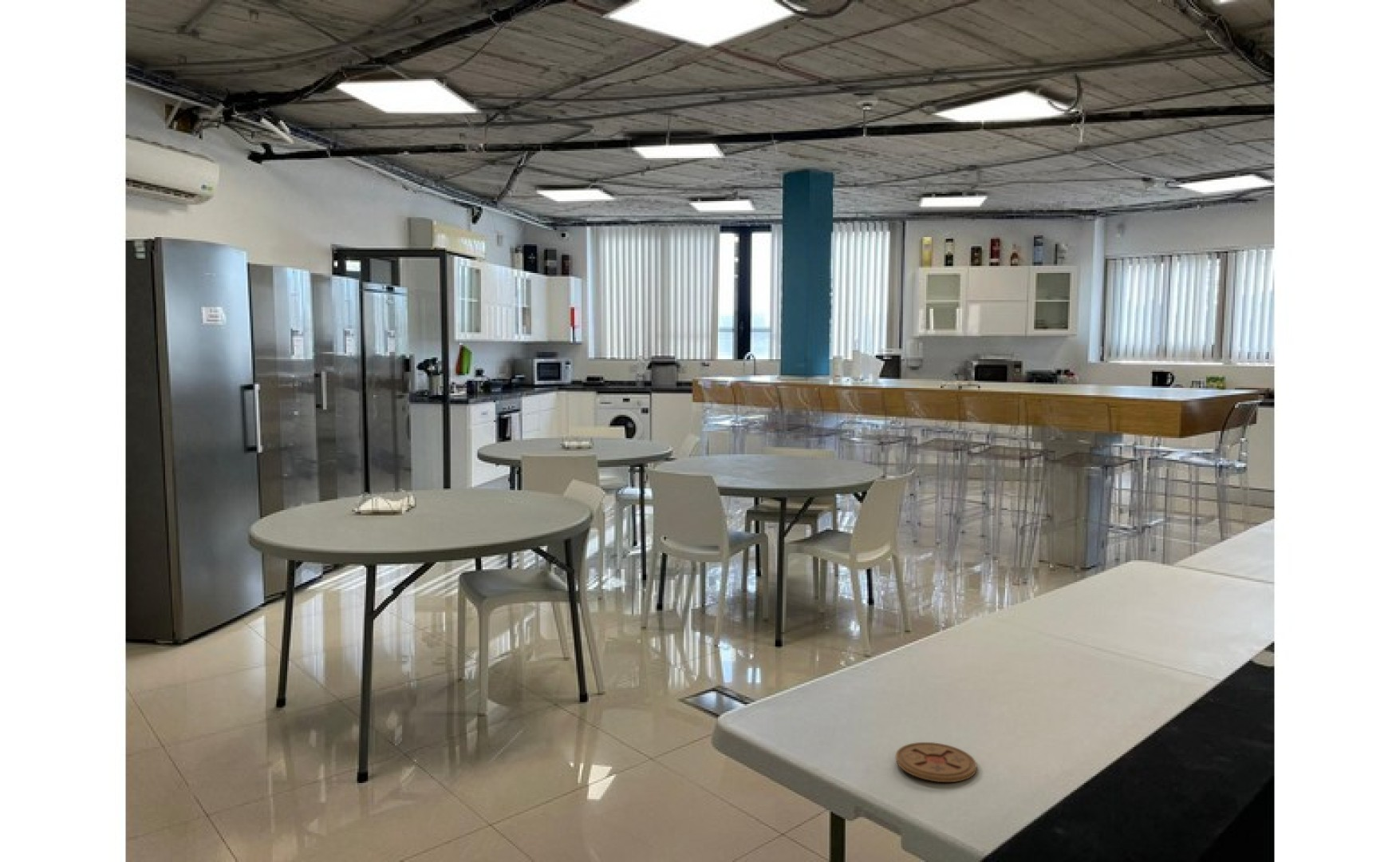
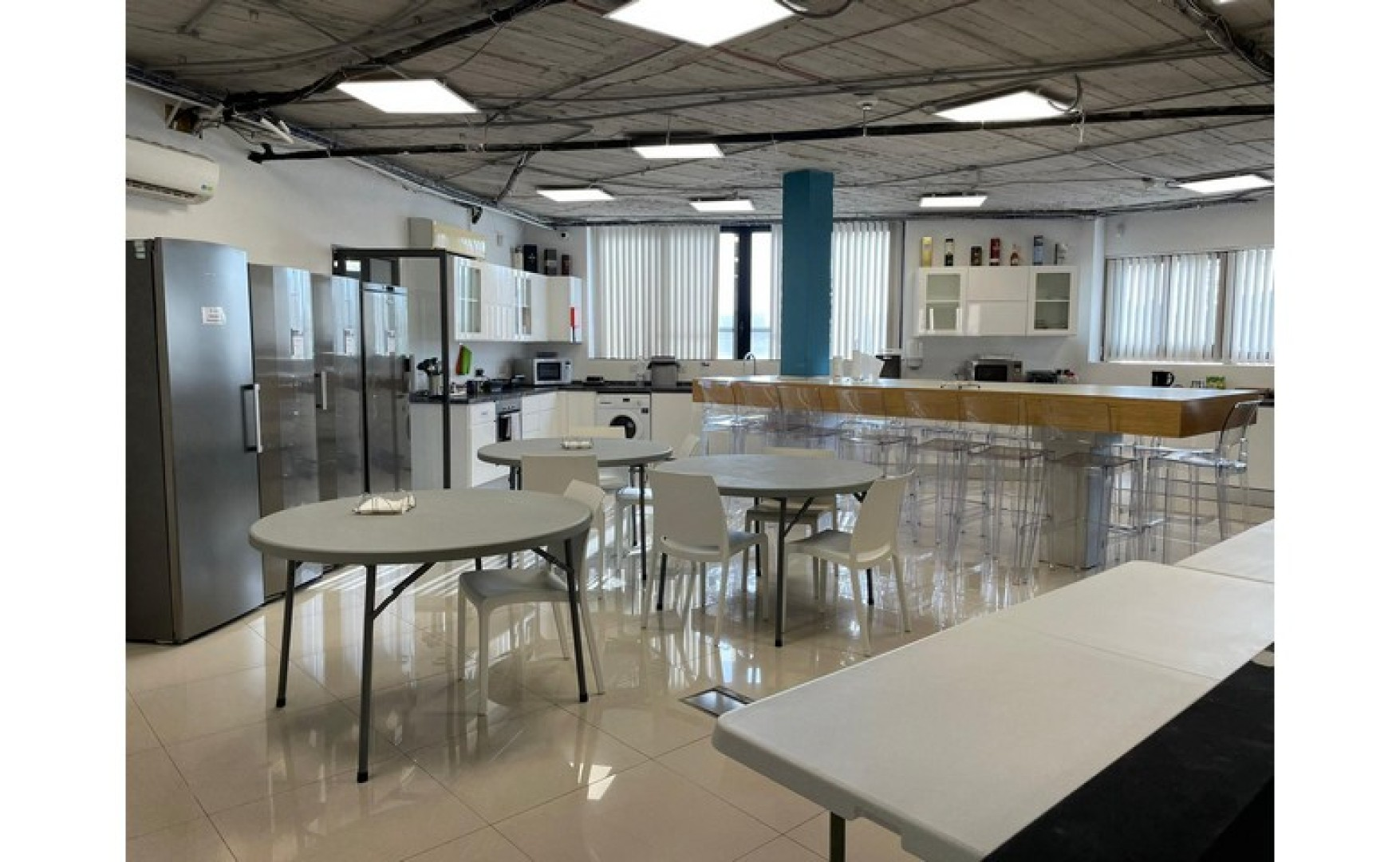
- coaster (935, 761)
